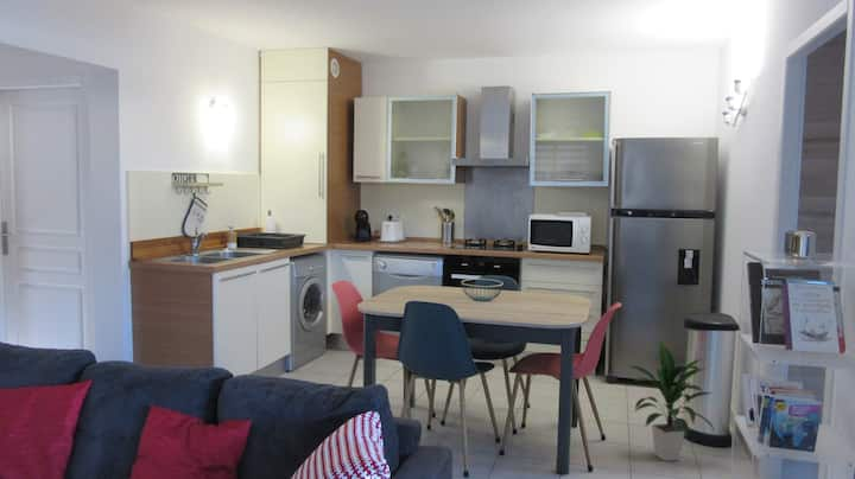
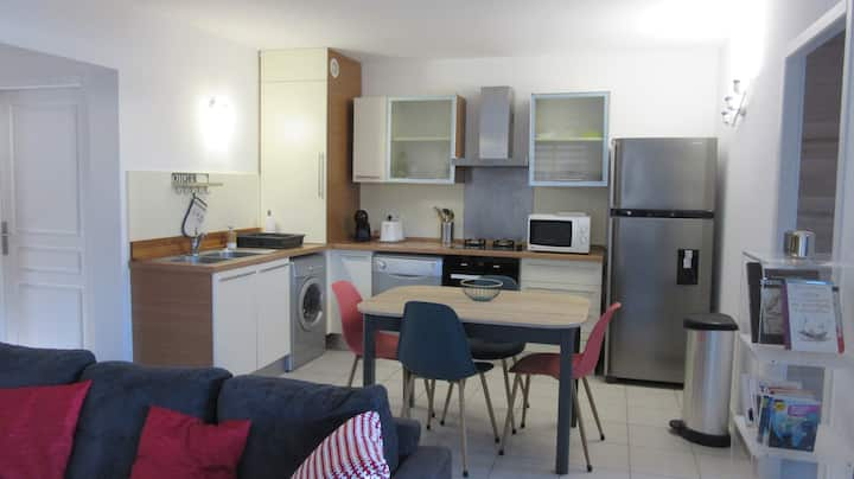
- indoor plant (673, 402)
